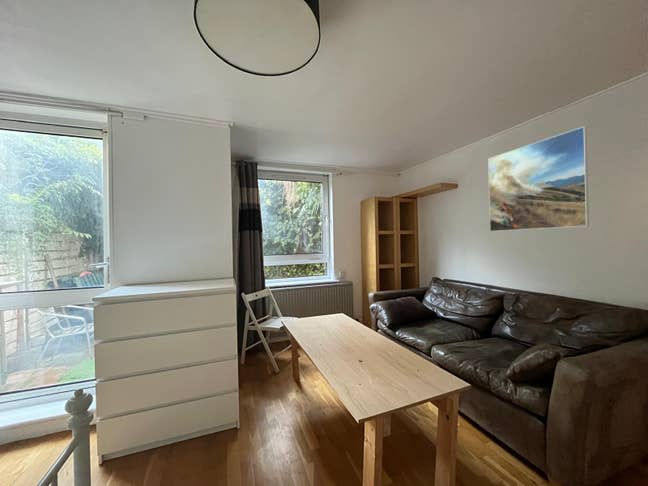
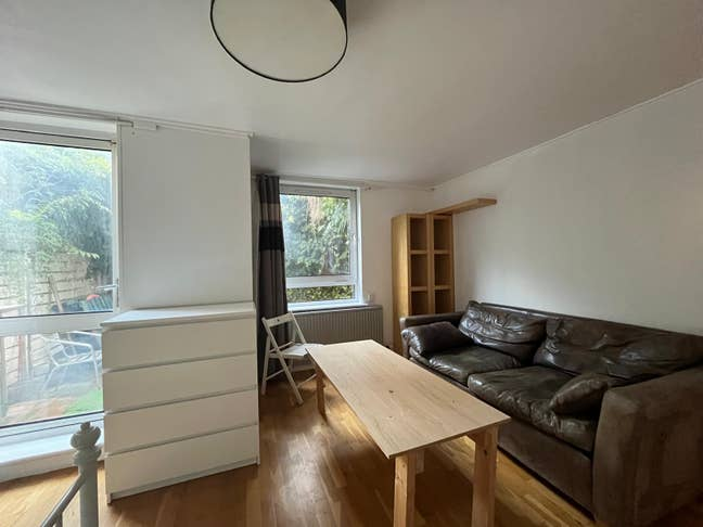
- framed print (530, 187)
